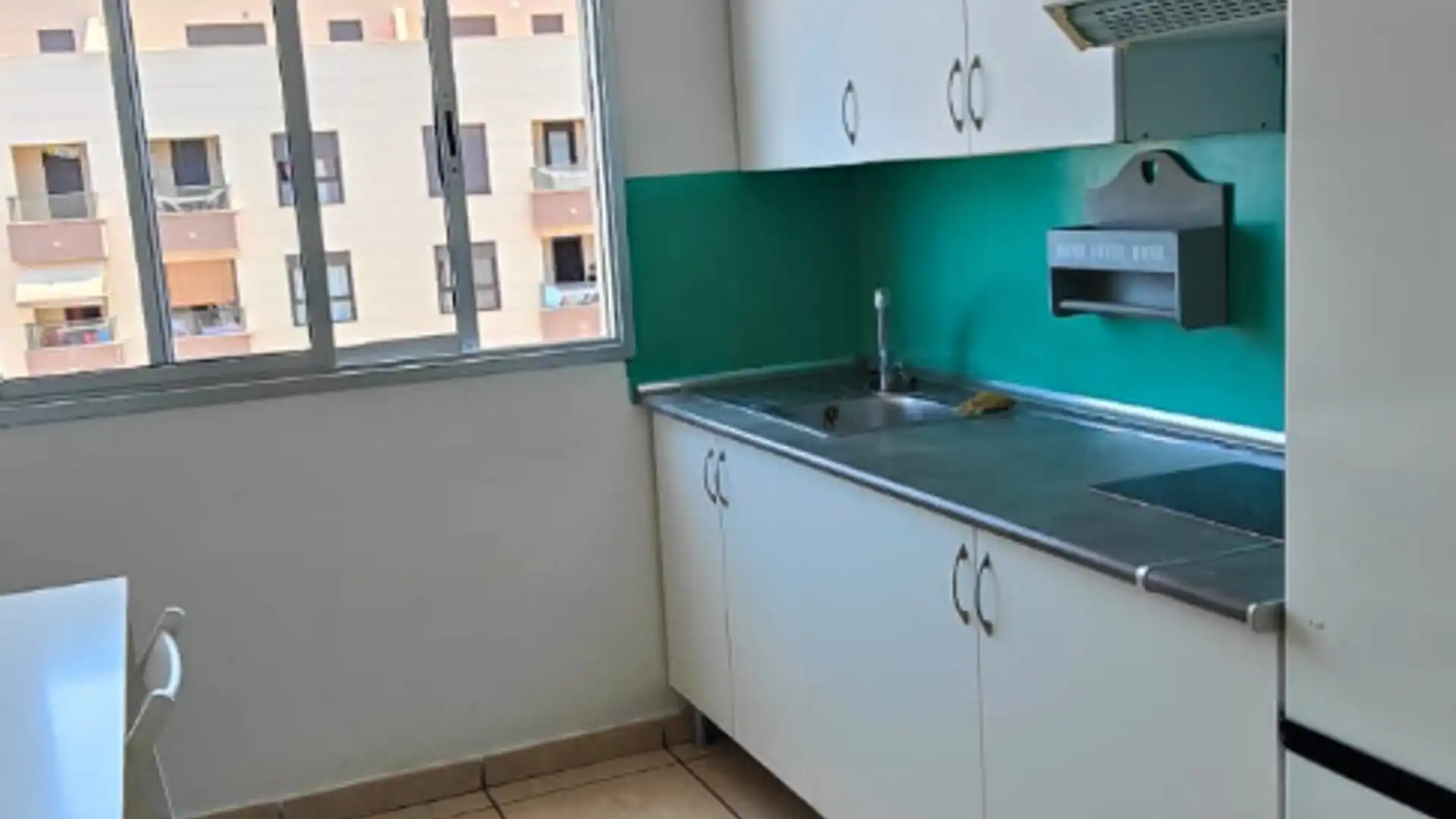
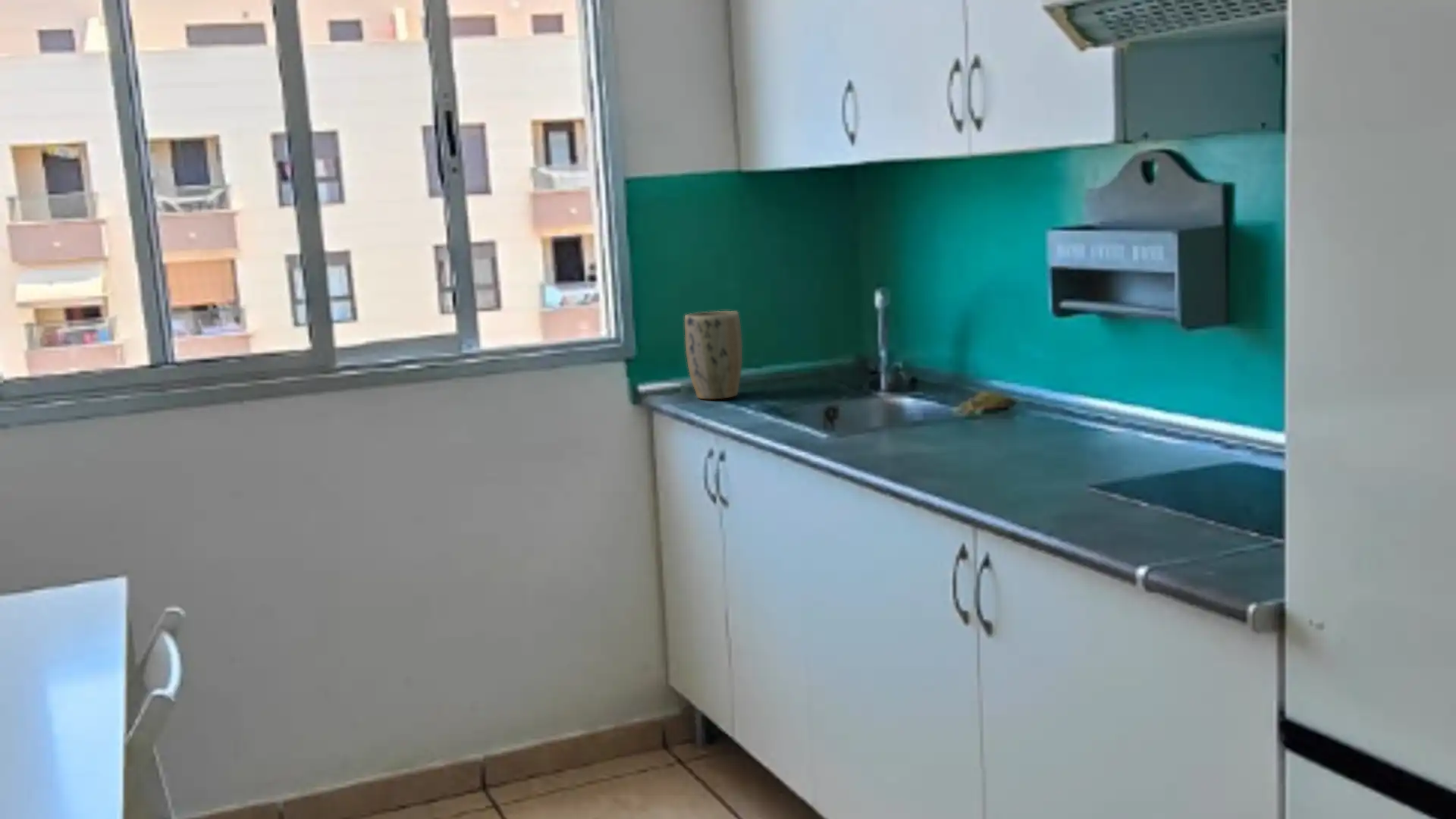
+ plant pot (714, 355)
